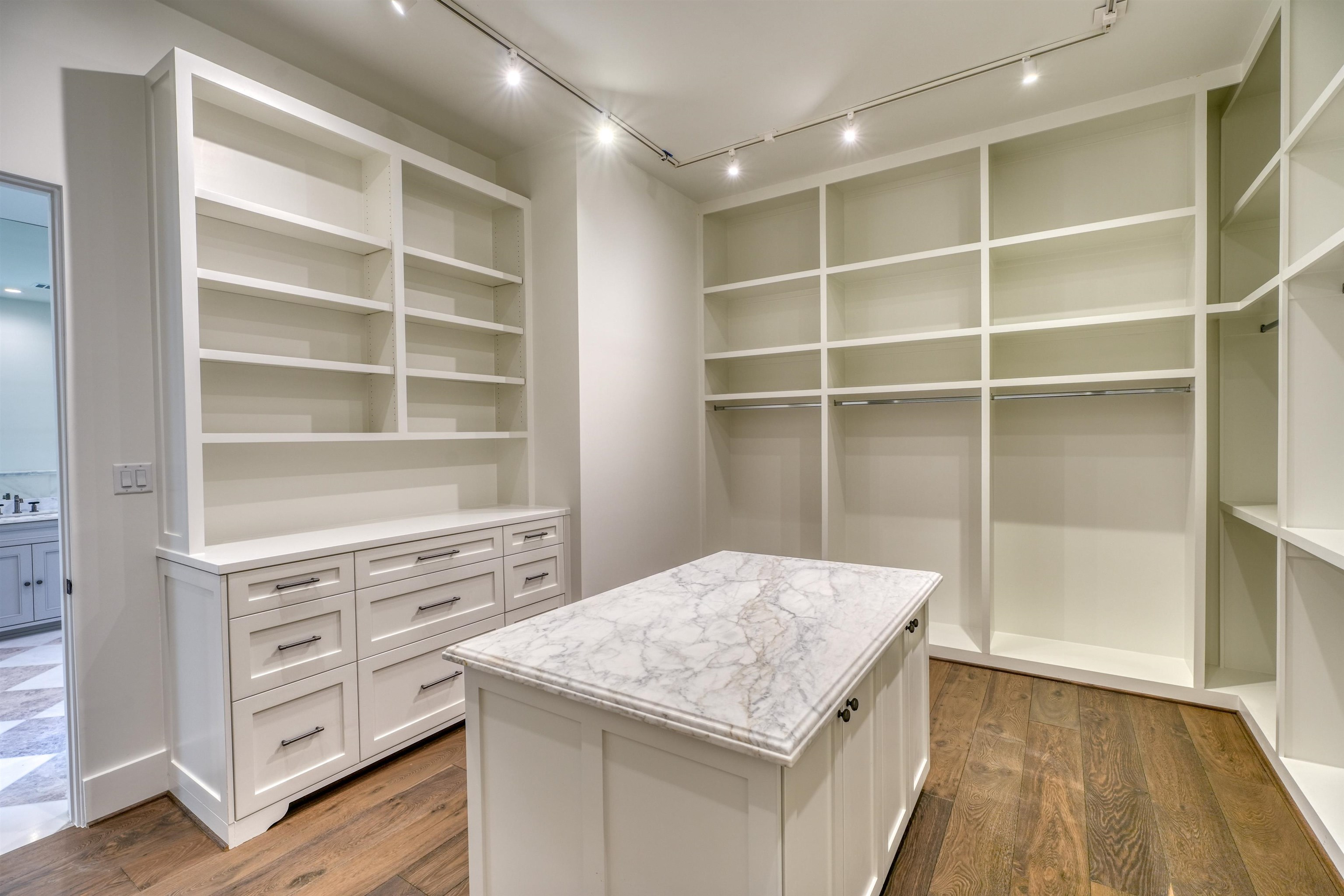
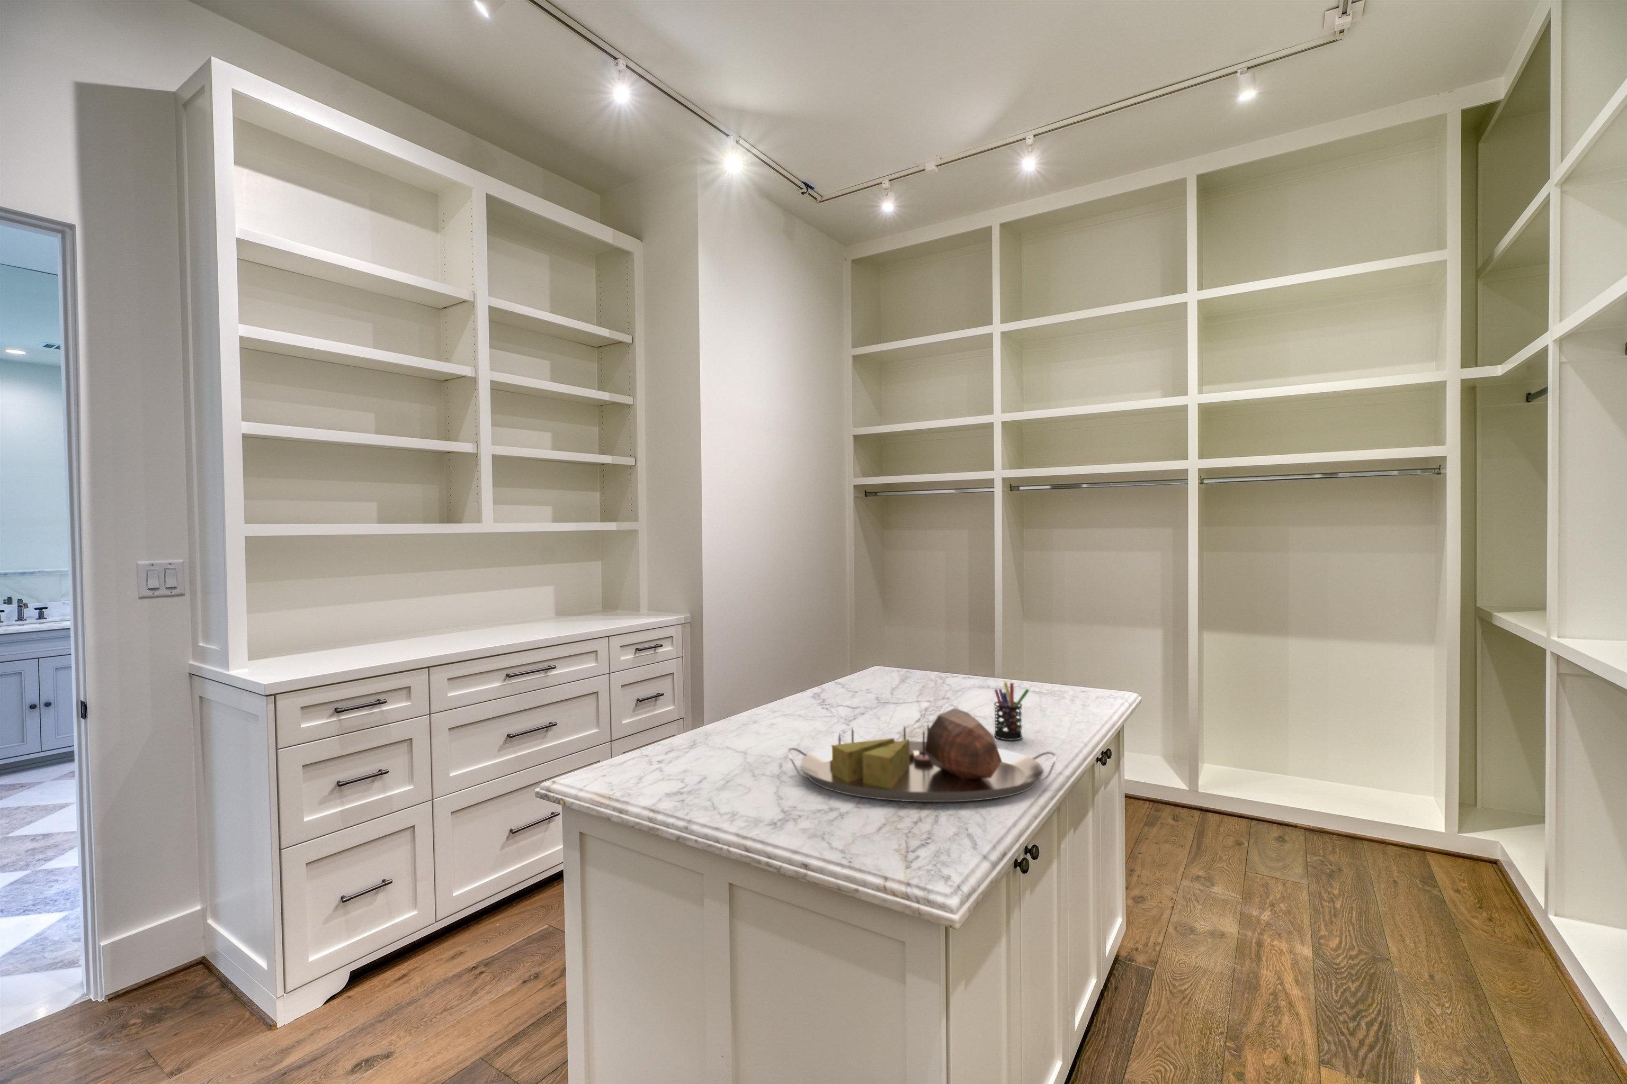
+ serving tray (919, 742)
+ pen holder (1012, 708)
